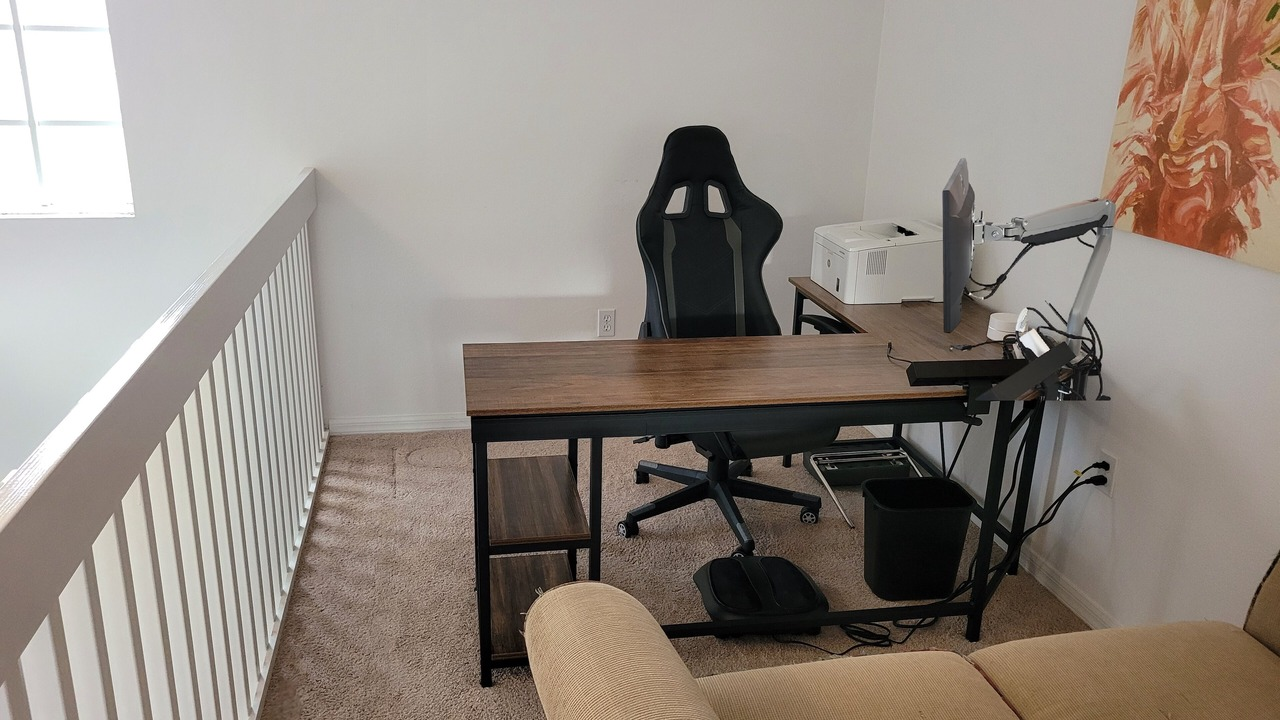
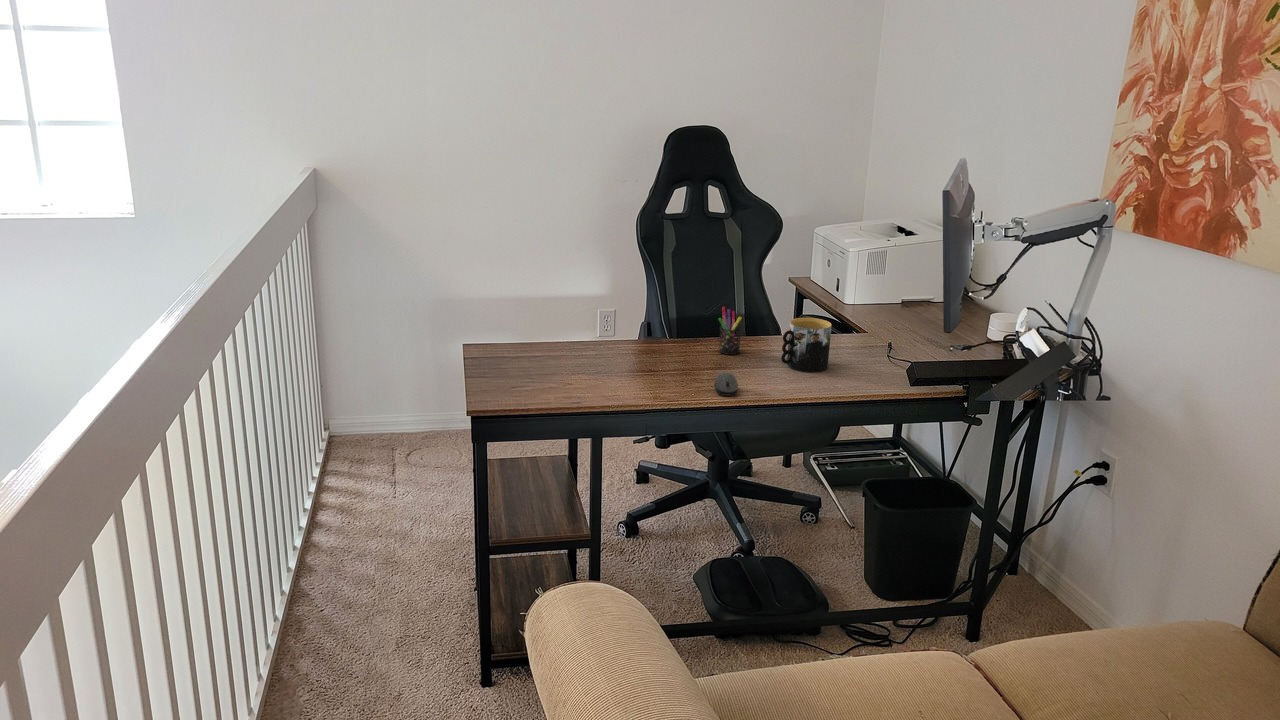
+ mug (804, 345)
+ computer mouse (726, 382)
+ pen holder (727, 330)
